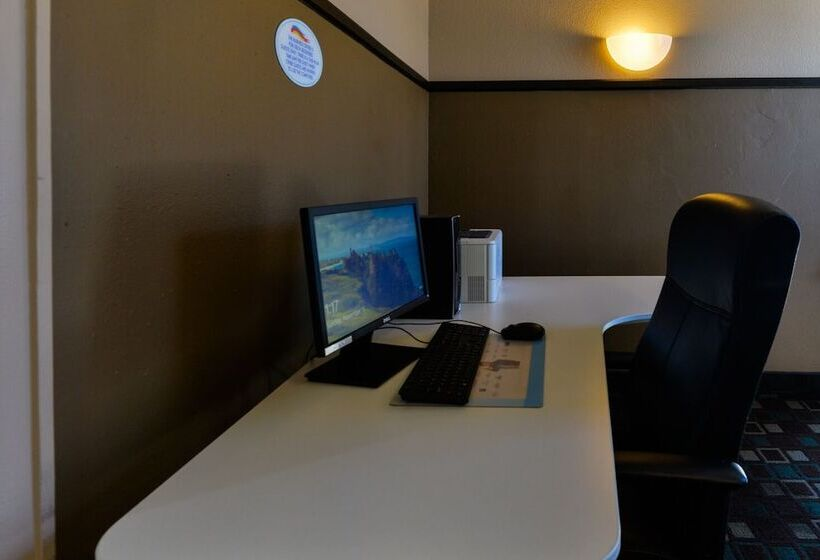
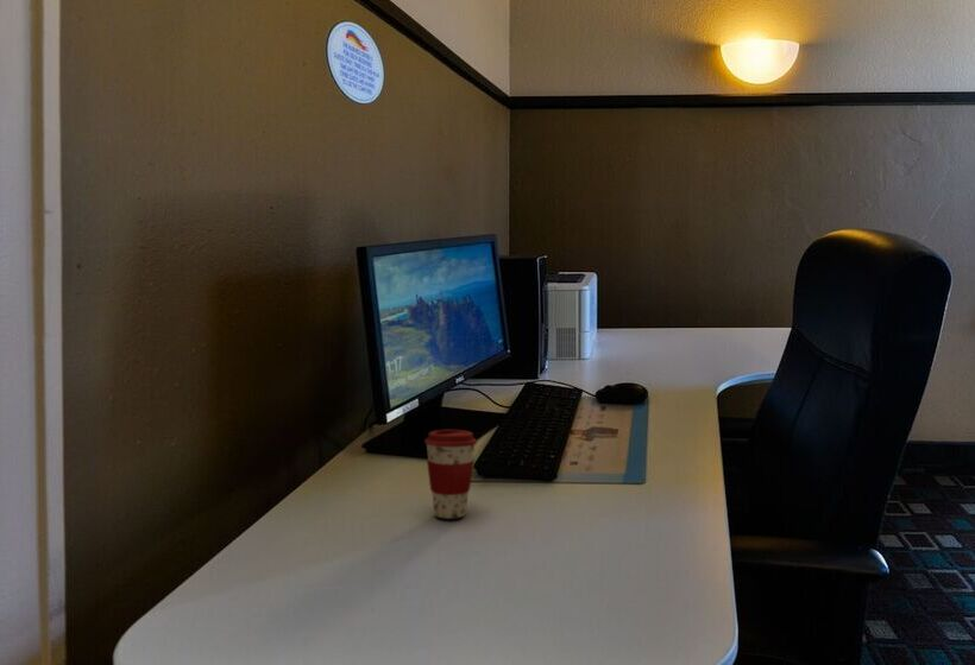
+ coffee cup (449, 473)
